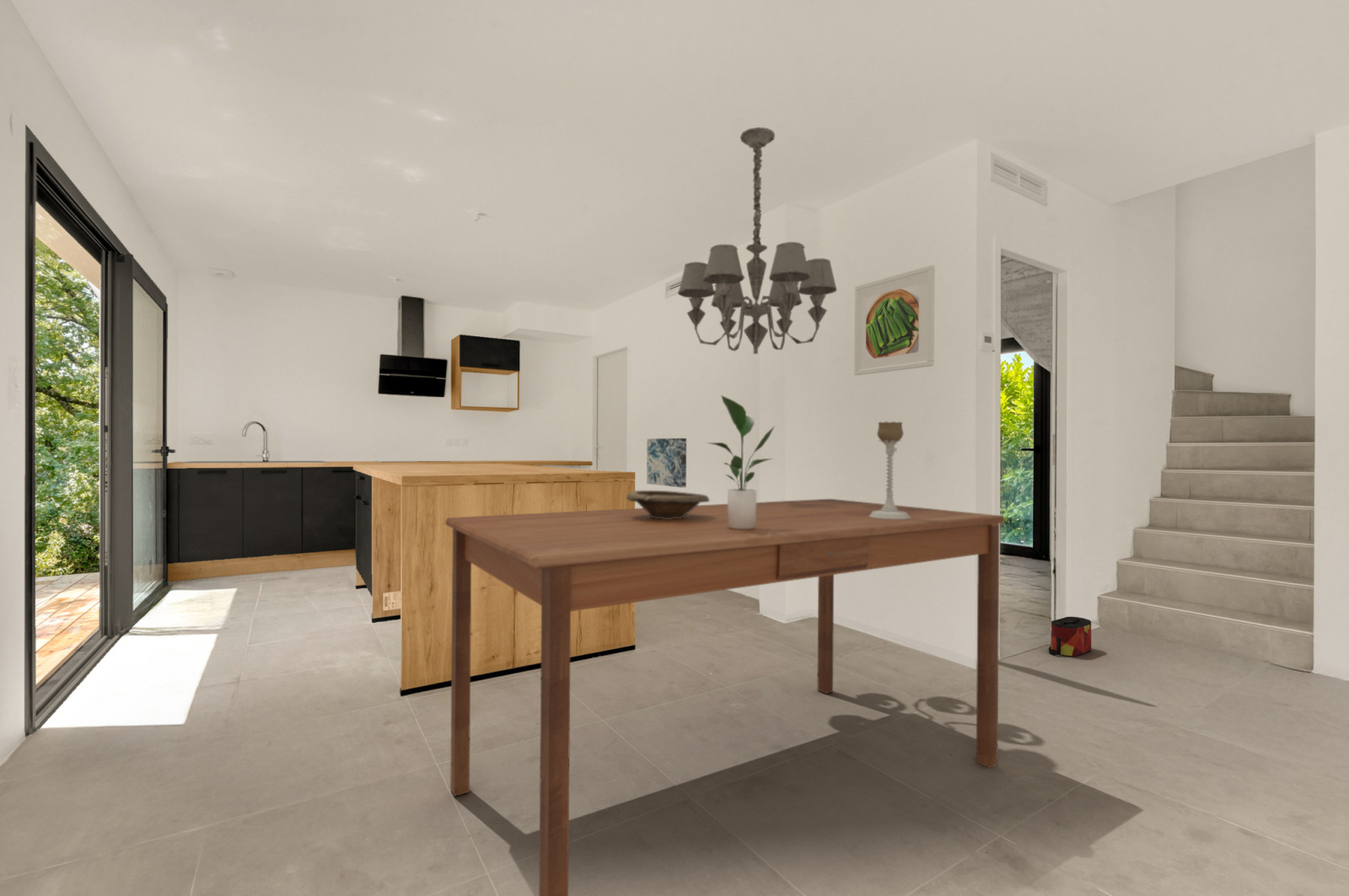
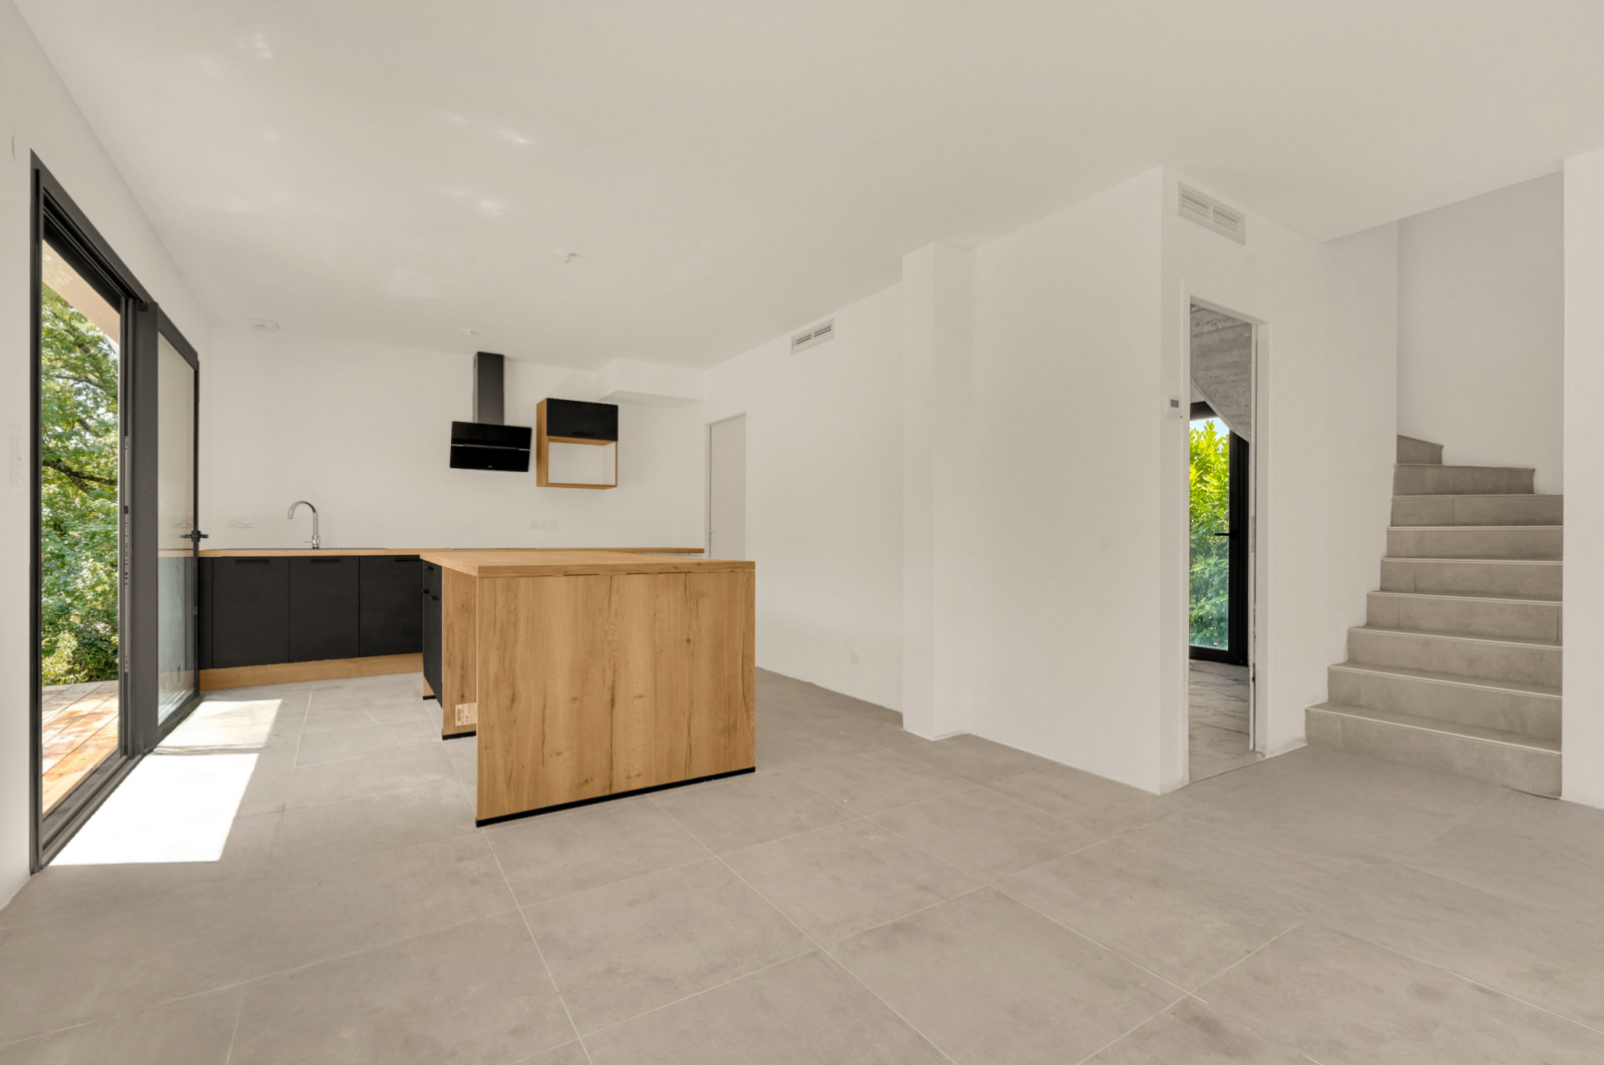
- dining table (733, 588)
- potted plant (747, 464)
- bowl (667, 503)
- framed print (891, 323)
- candle holder (889, 469)
- chandelier (756, 244)
- wall art (665, 462)
- bag (1069, 635)
